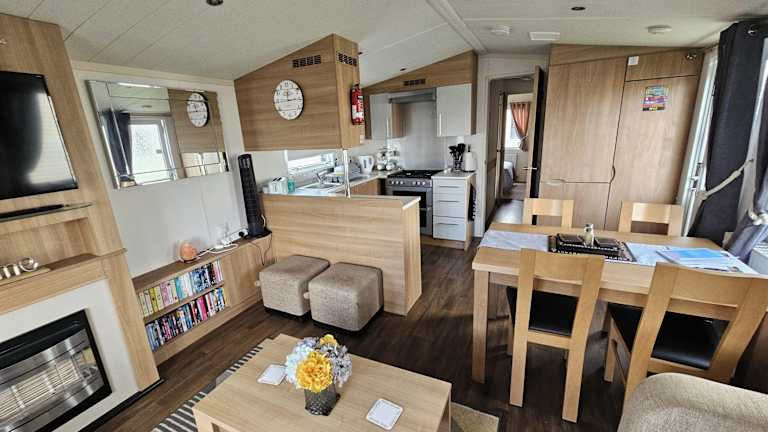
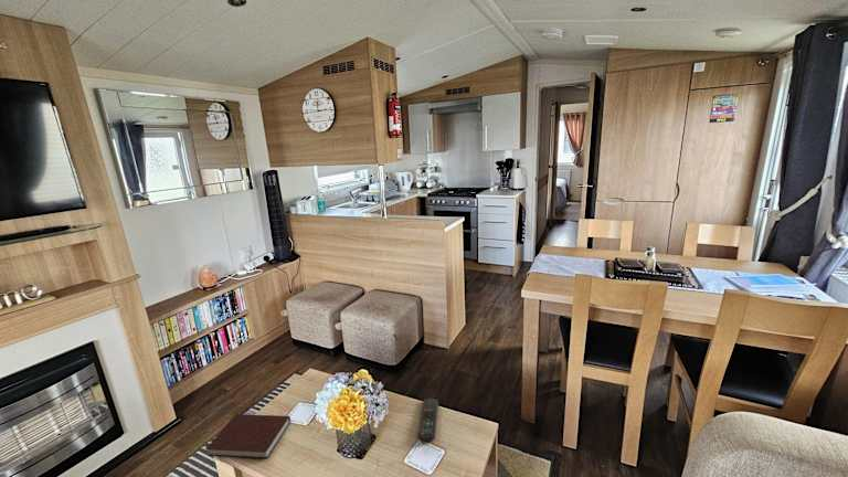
+ notebook (250, 434)
+ remote control (428, 417)
